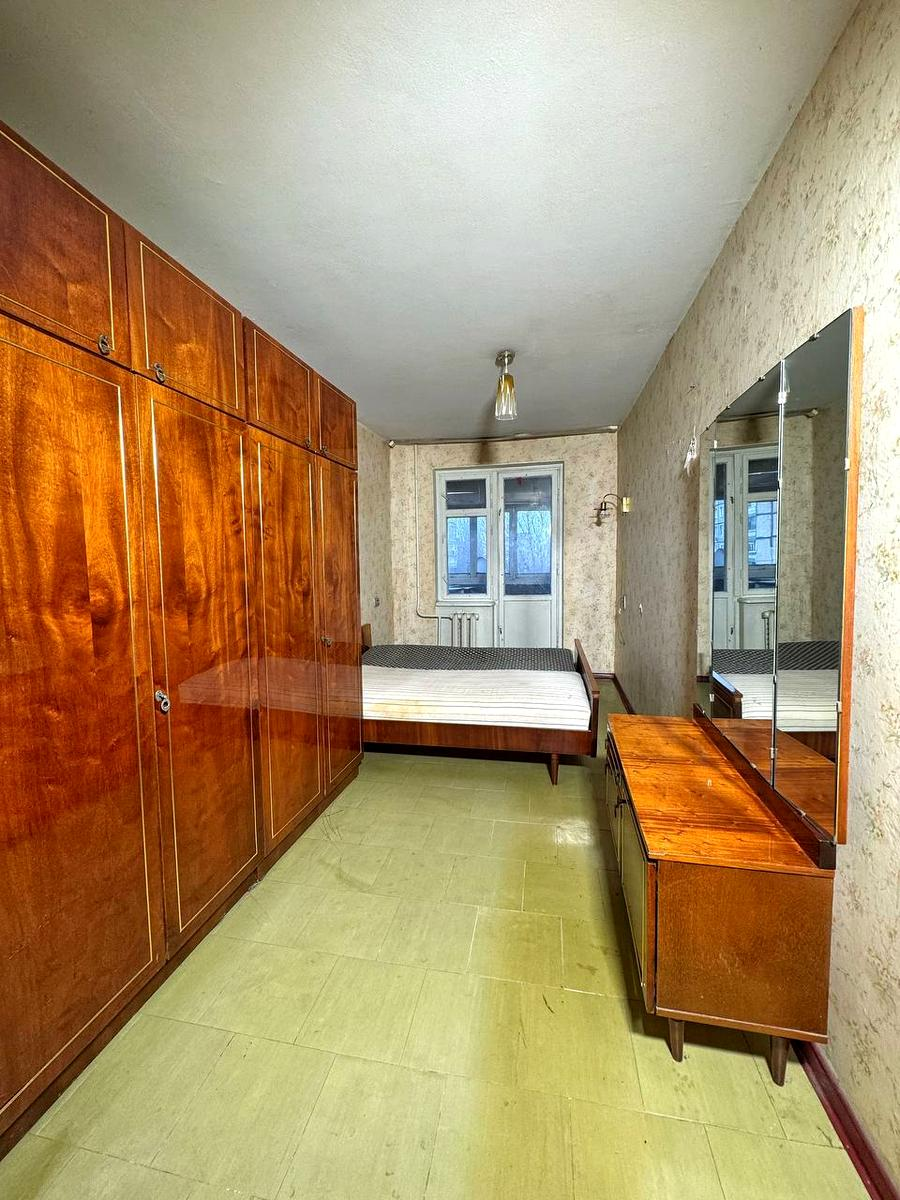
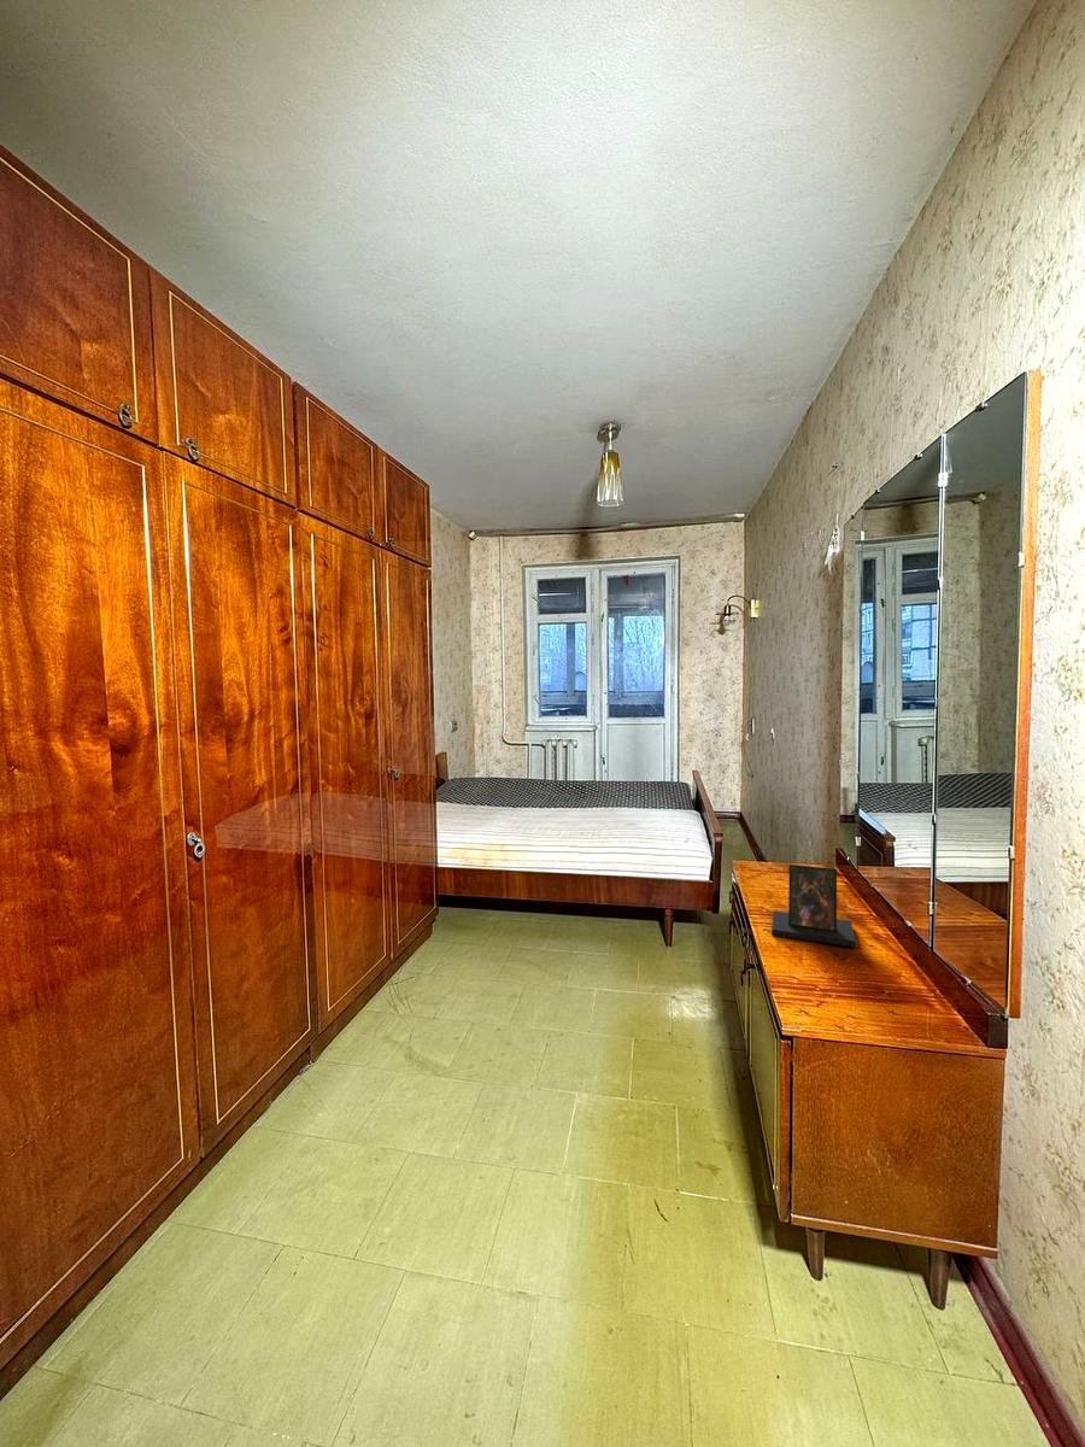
+ photo frame (811, 898)
